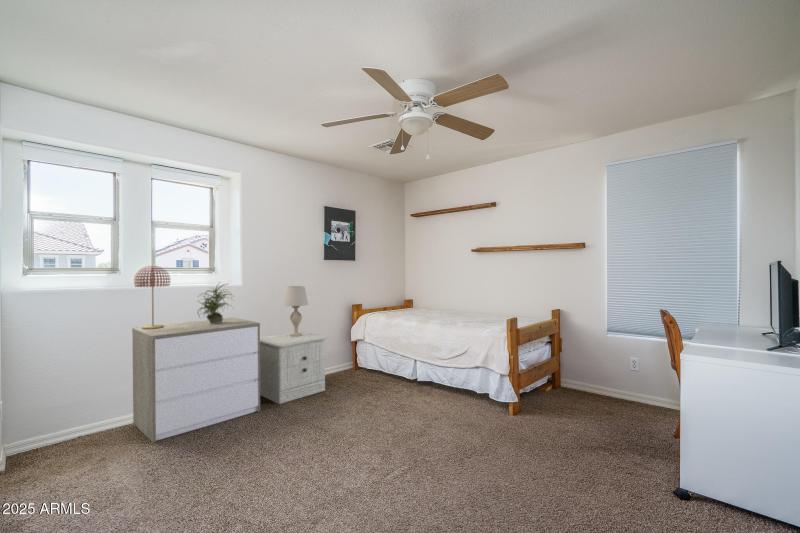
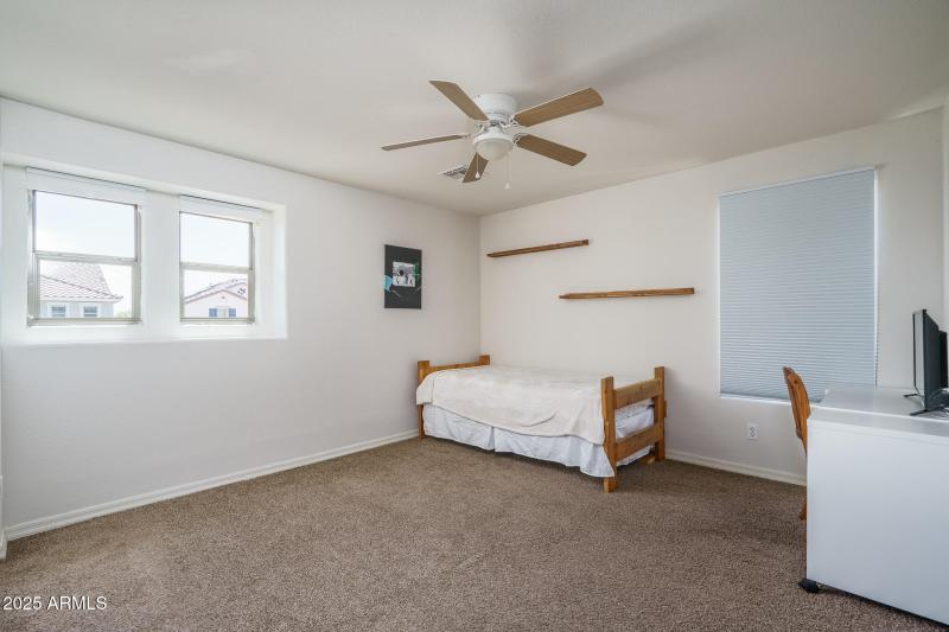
- dresser (198, 371)
- table lamp (152, 296)
- table lamp (295, 311)
- nightstand (291, 365)
- potted plant (216, 302)
